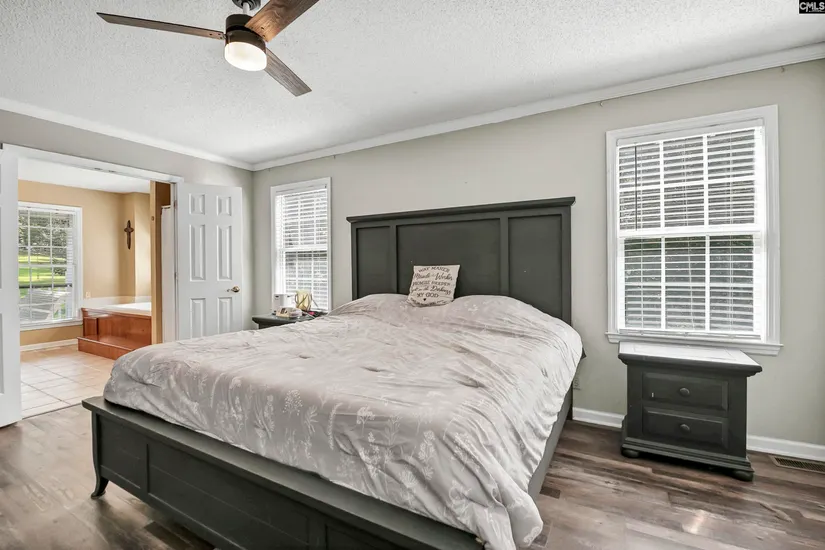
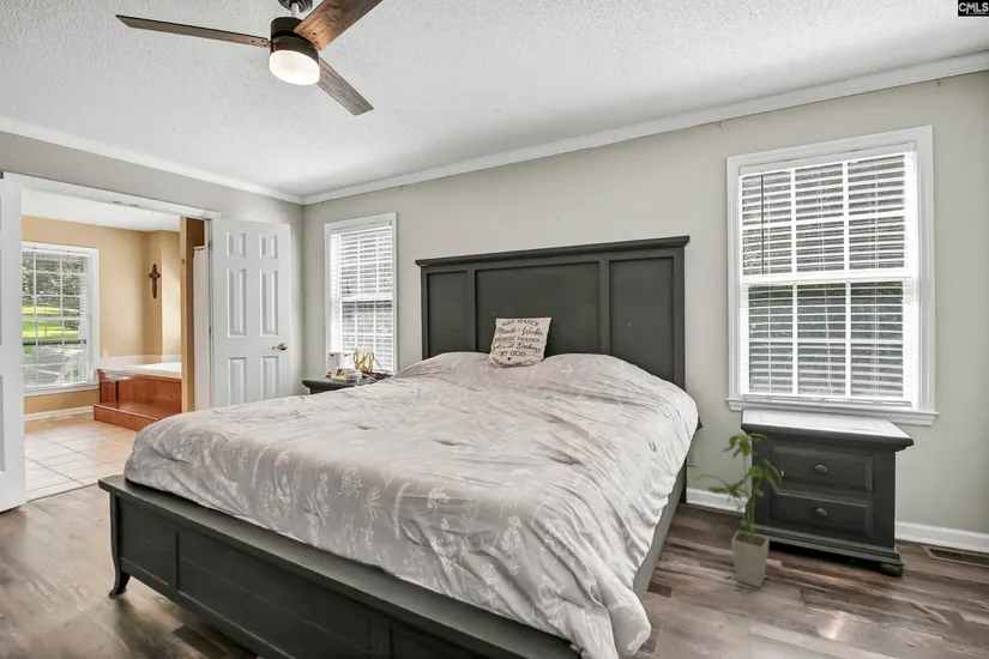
+ house plant (741, 504)
